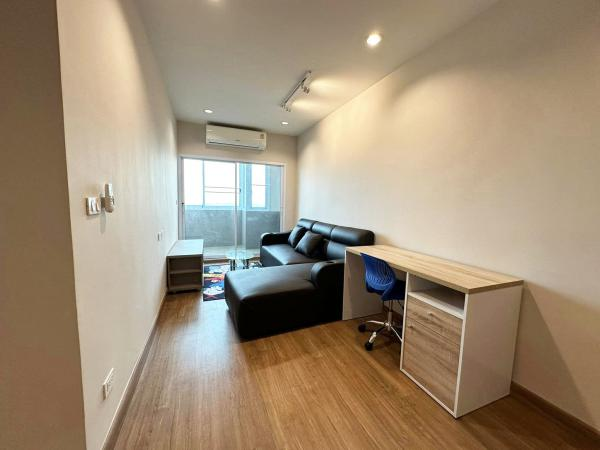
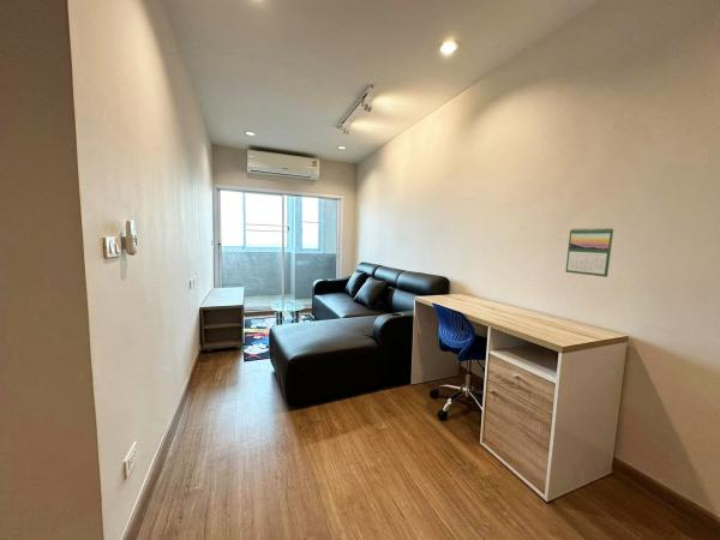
+ calendar (588, 251)
